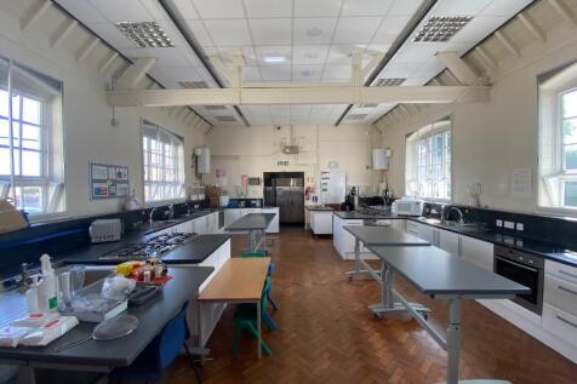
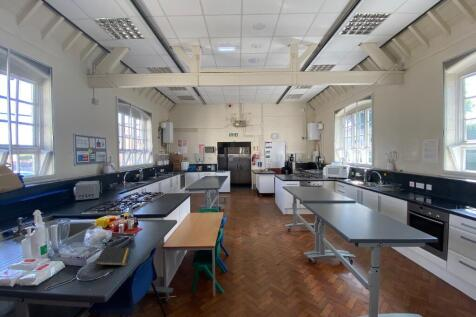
+ notepad (114, 255)
